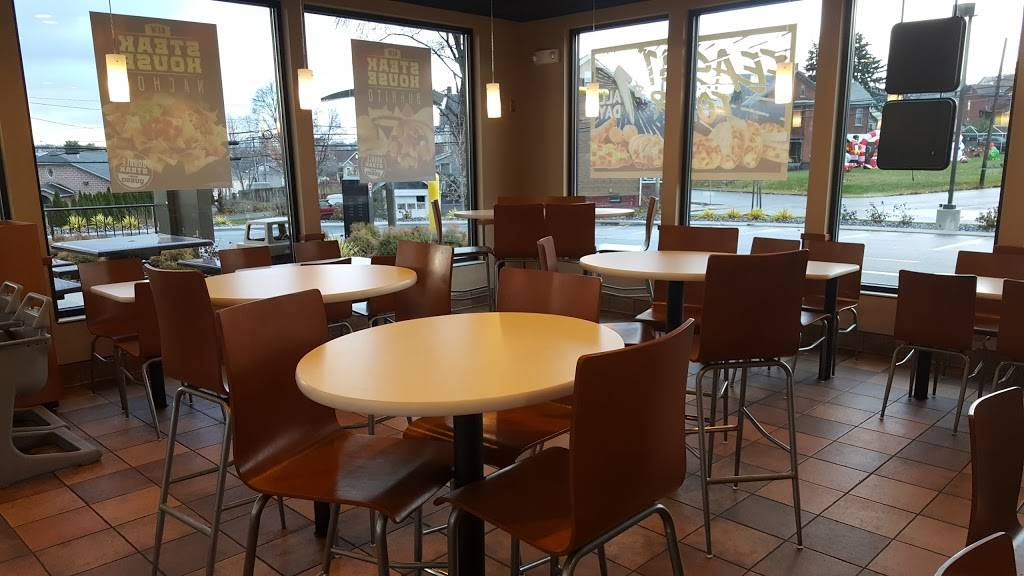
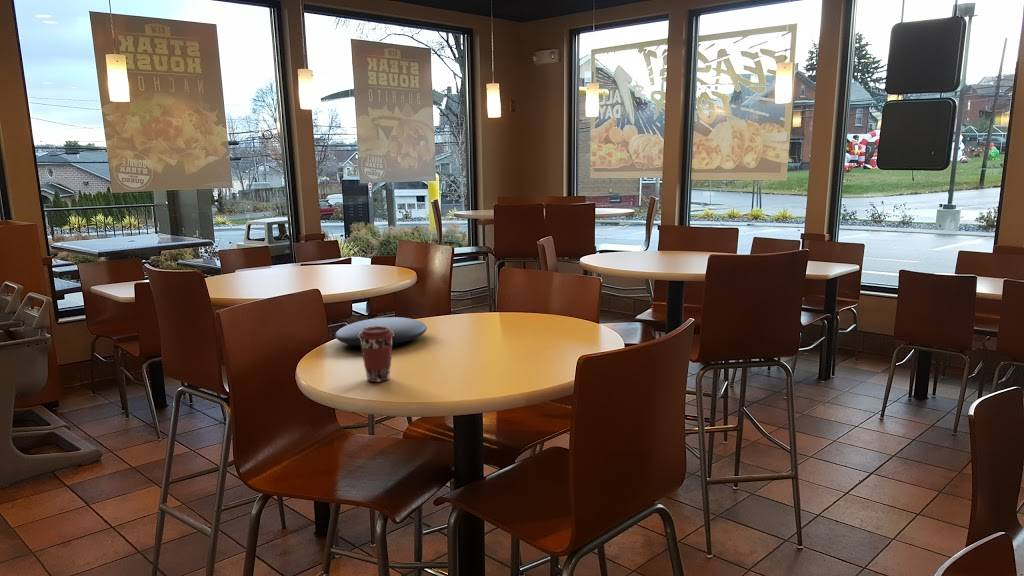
+ coffee cup (377, 354)
+ plate (383, 326)
